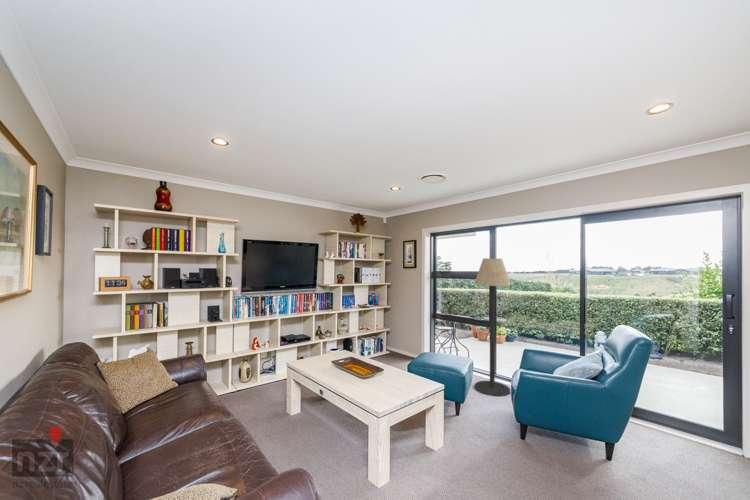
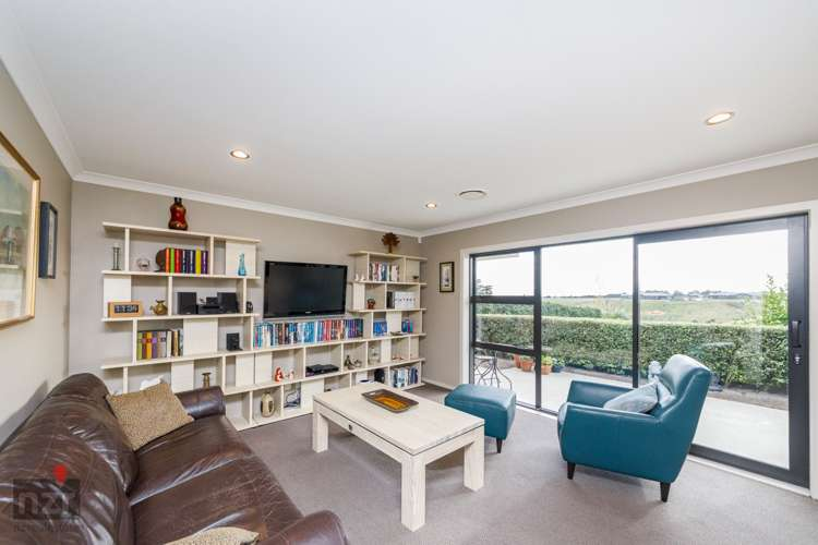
- floor lamp (492, 323)
